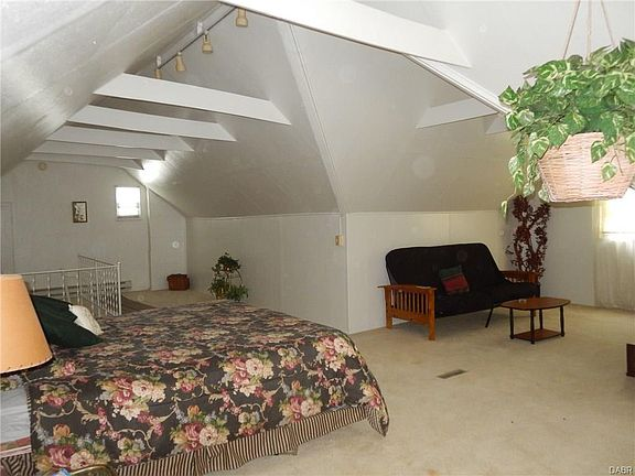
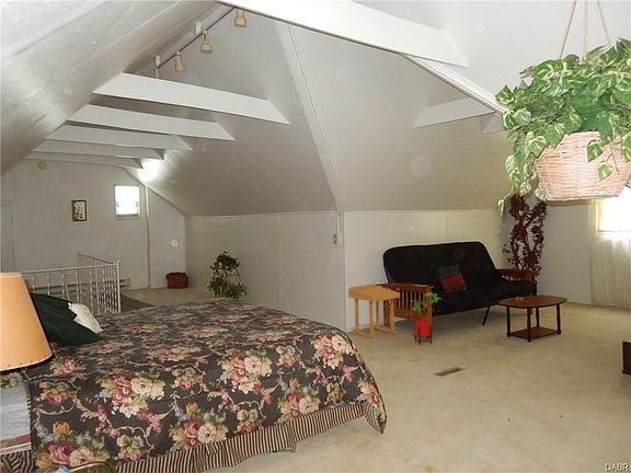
+ side table (376, 310)
+ house plant (425, 316)
